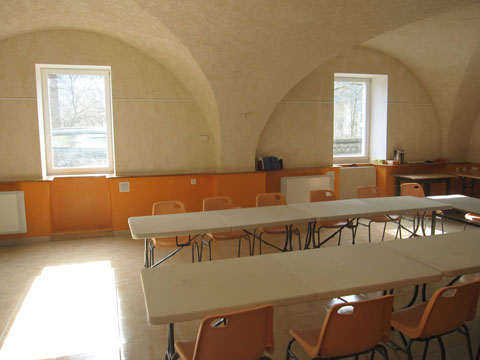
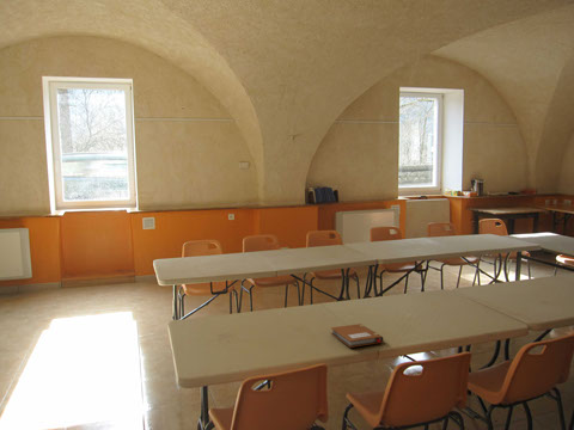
+ notebook (356, 334)
